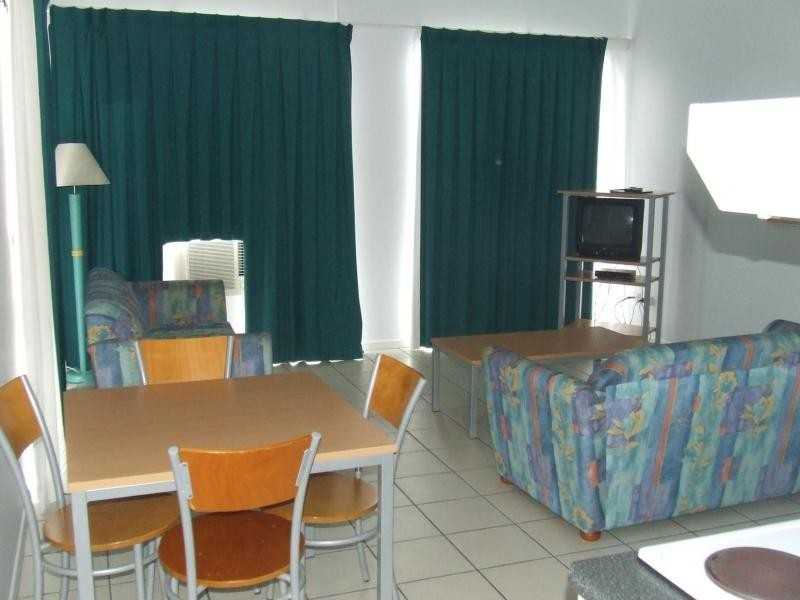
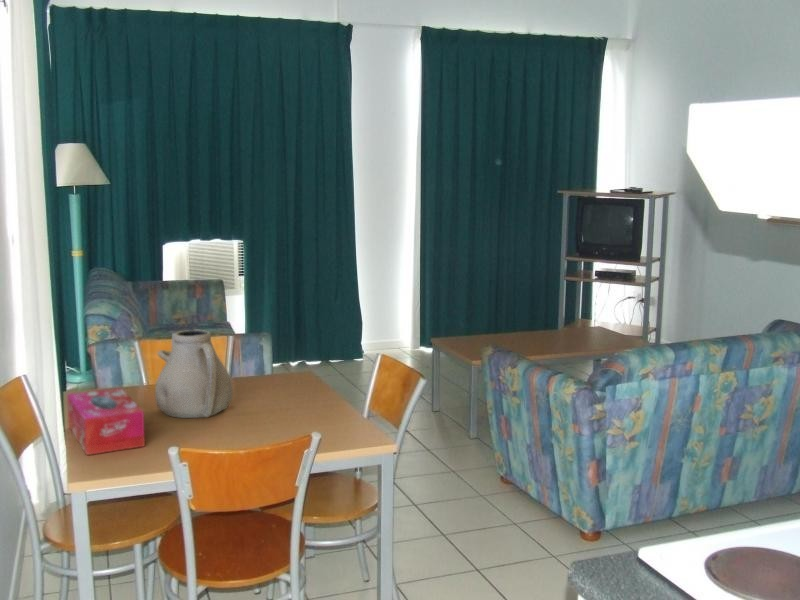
+ teapot (196, 371)
+ tissue box (104, 419)
